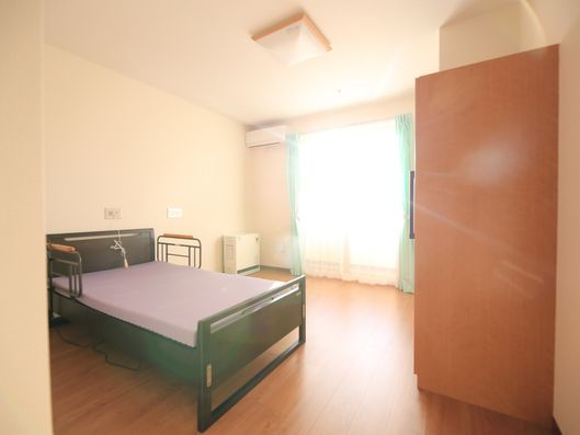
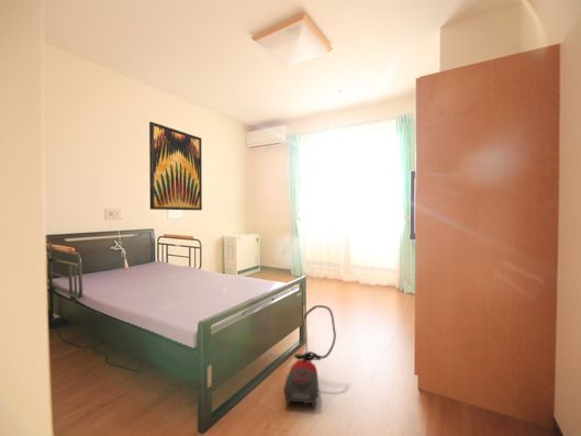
+ vacuum cleaner (306, 342)
+ wall art (178, 170)
